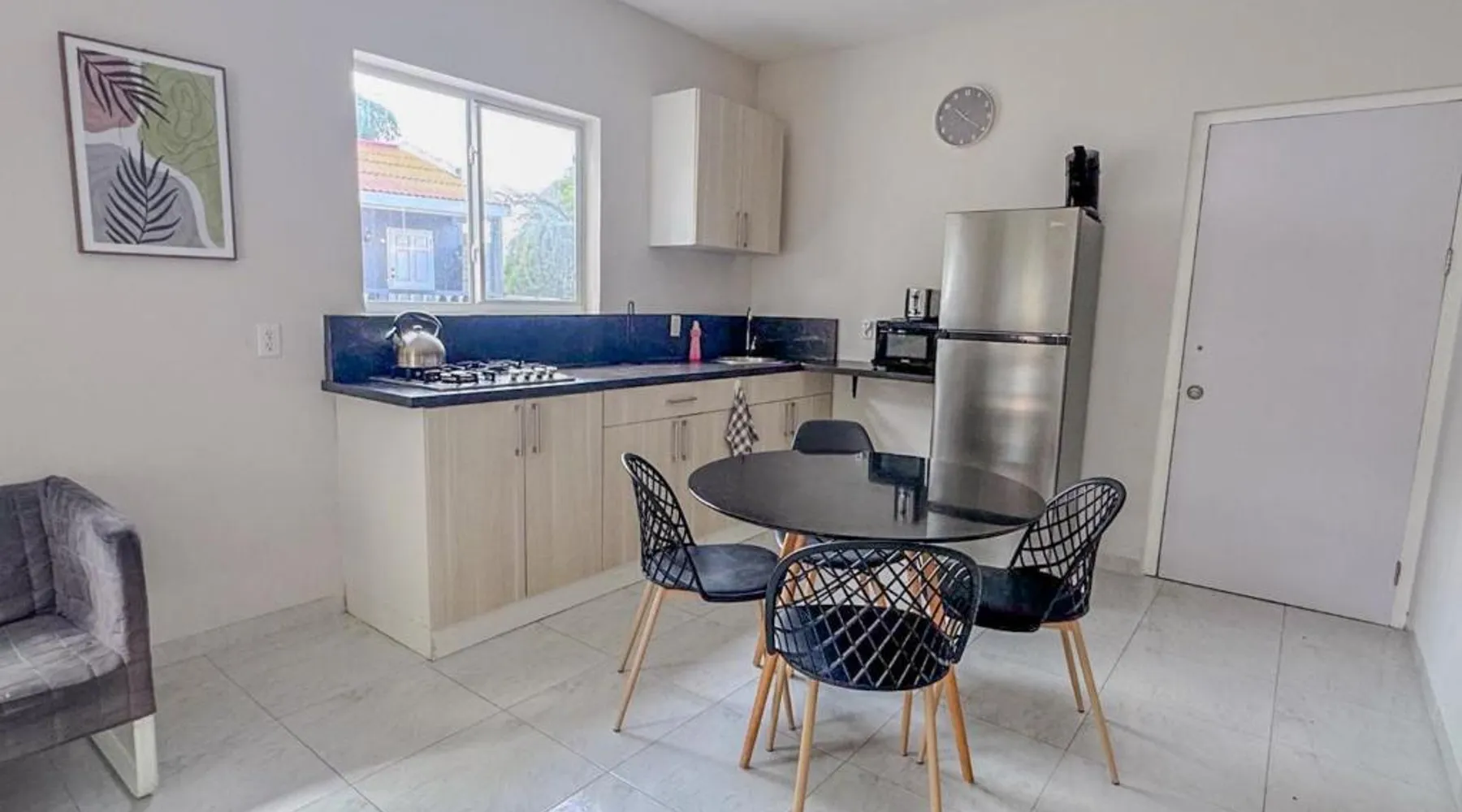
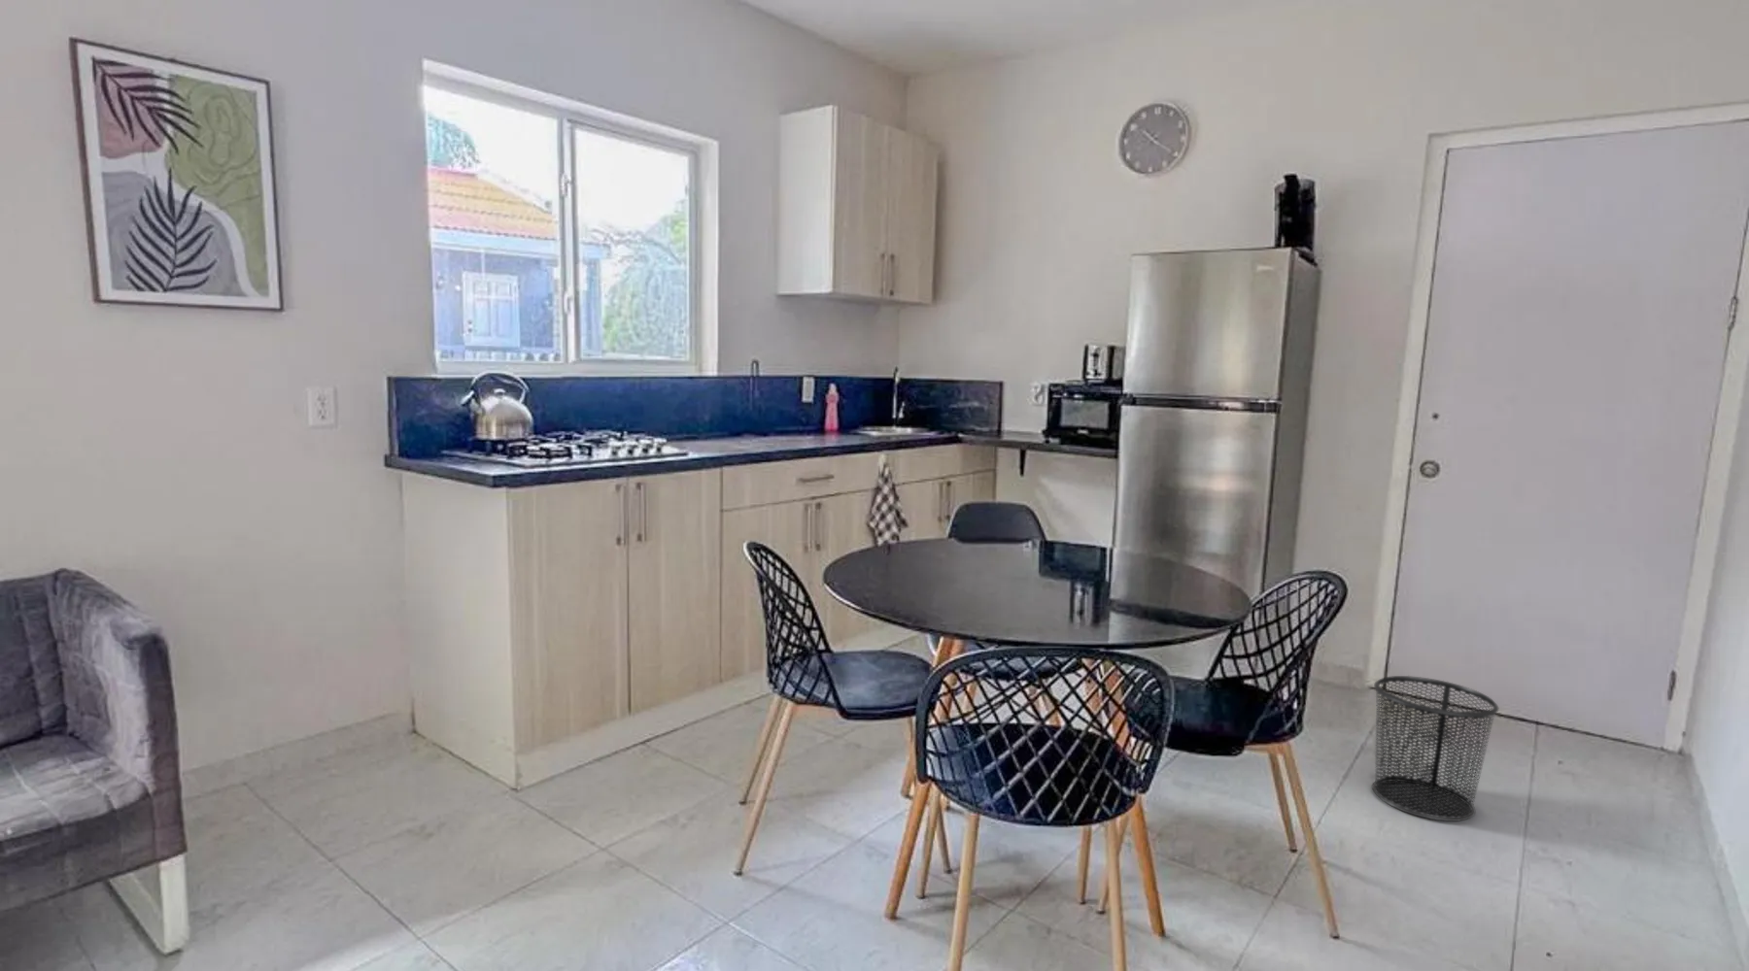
+ trash can (1428, 746)
